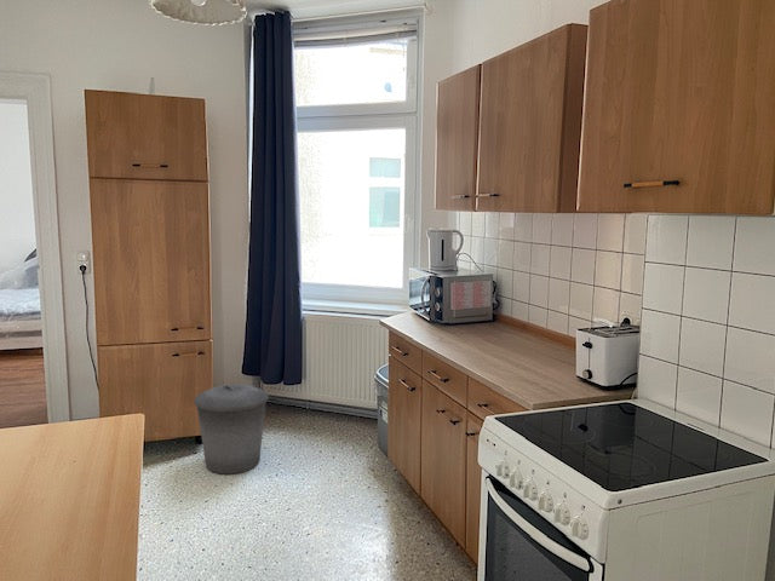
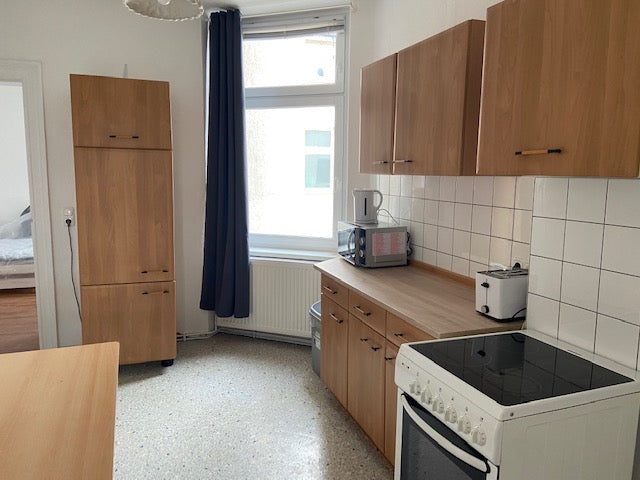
- trash can (231, 424)
